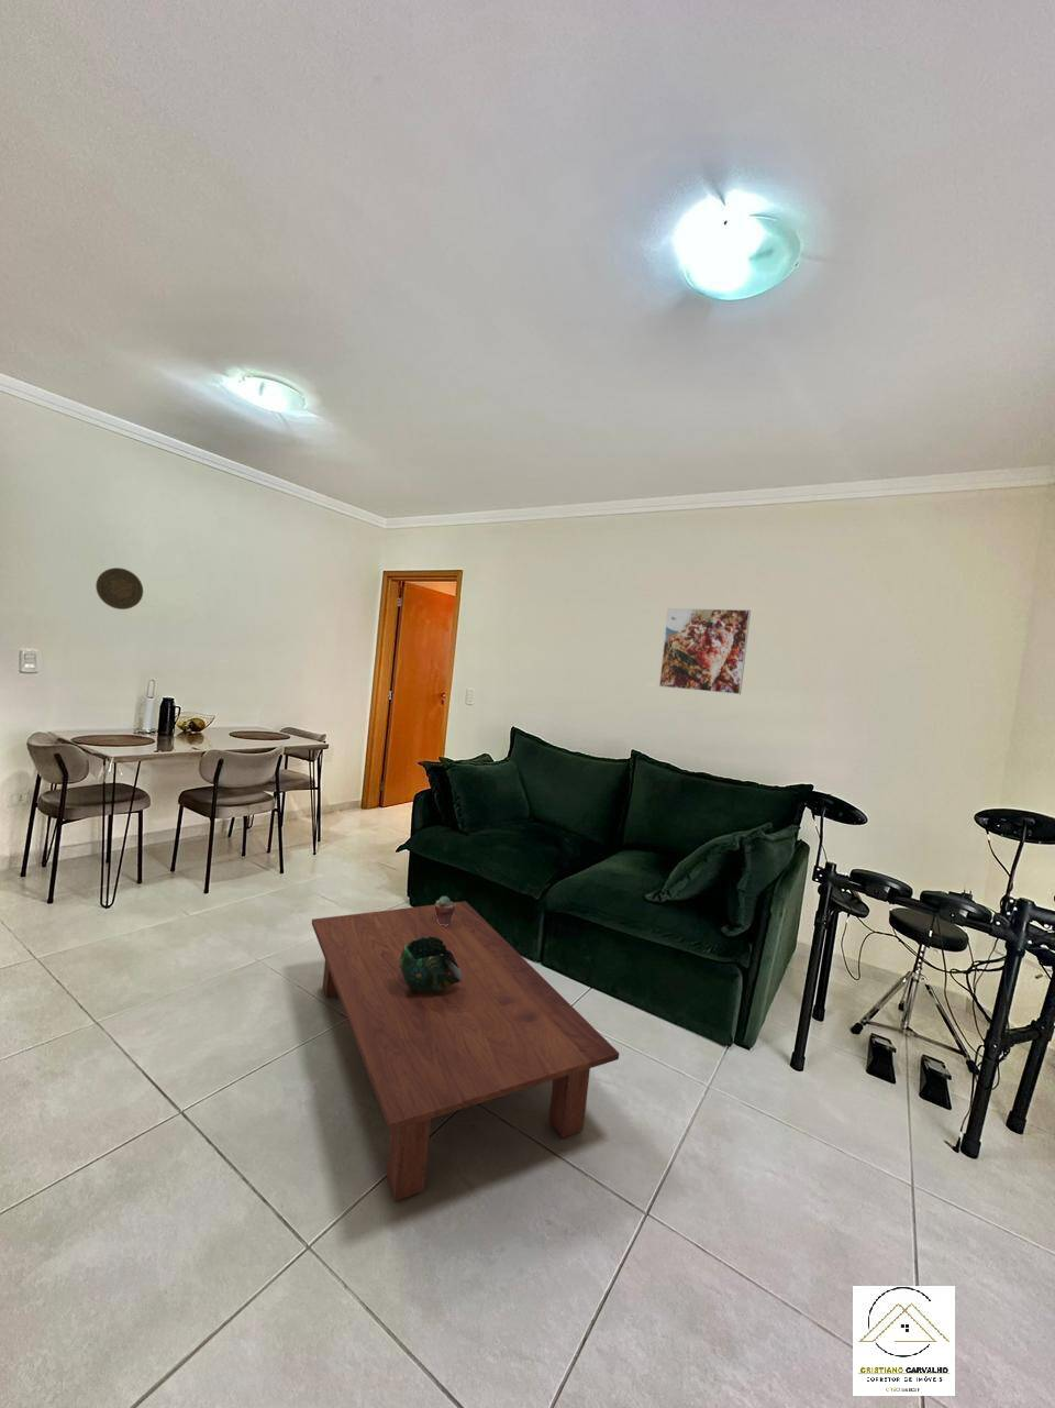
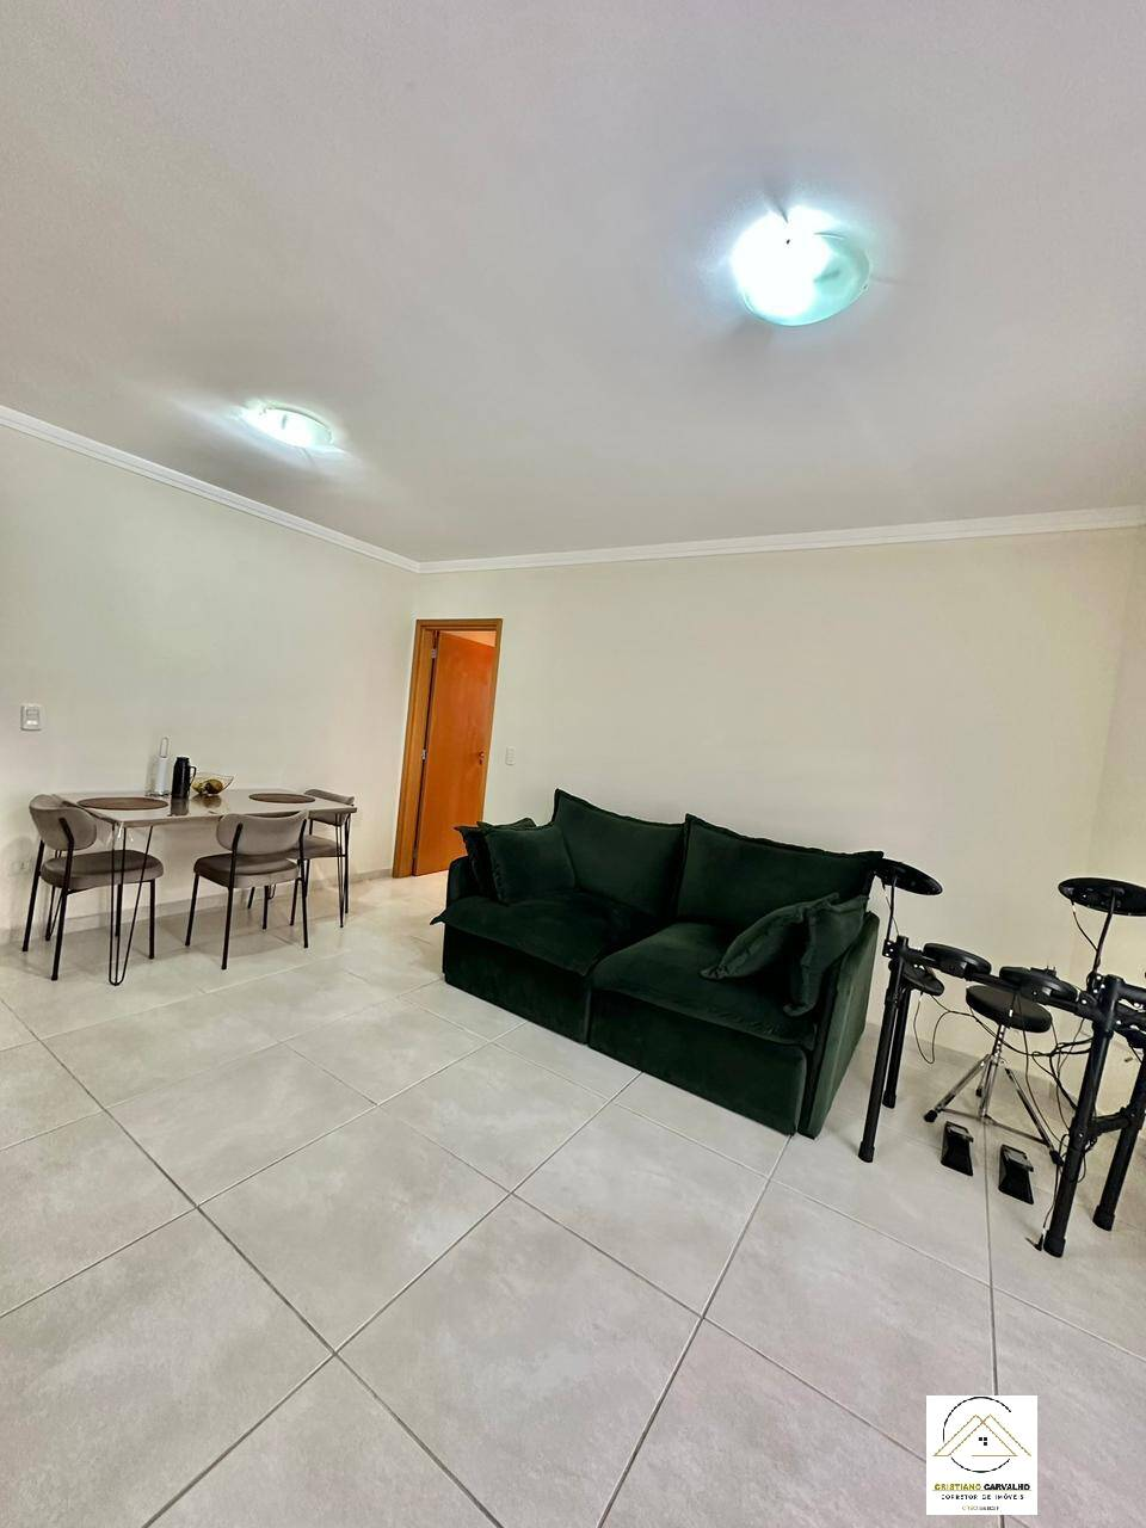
- decorative plate (121, 589)
- potted succulent (444, 909)
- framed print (703, 649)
- decorative bowl (431, 963)
- coffee table (437, 1011)
